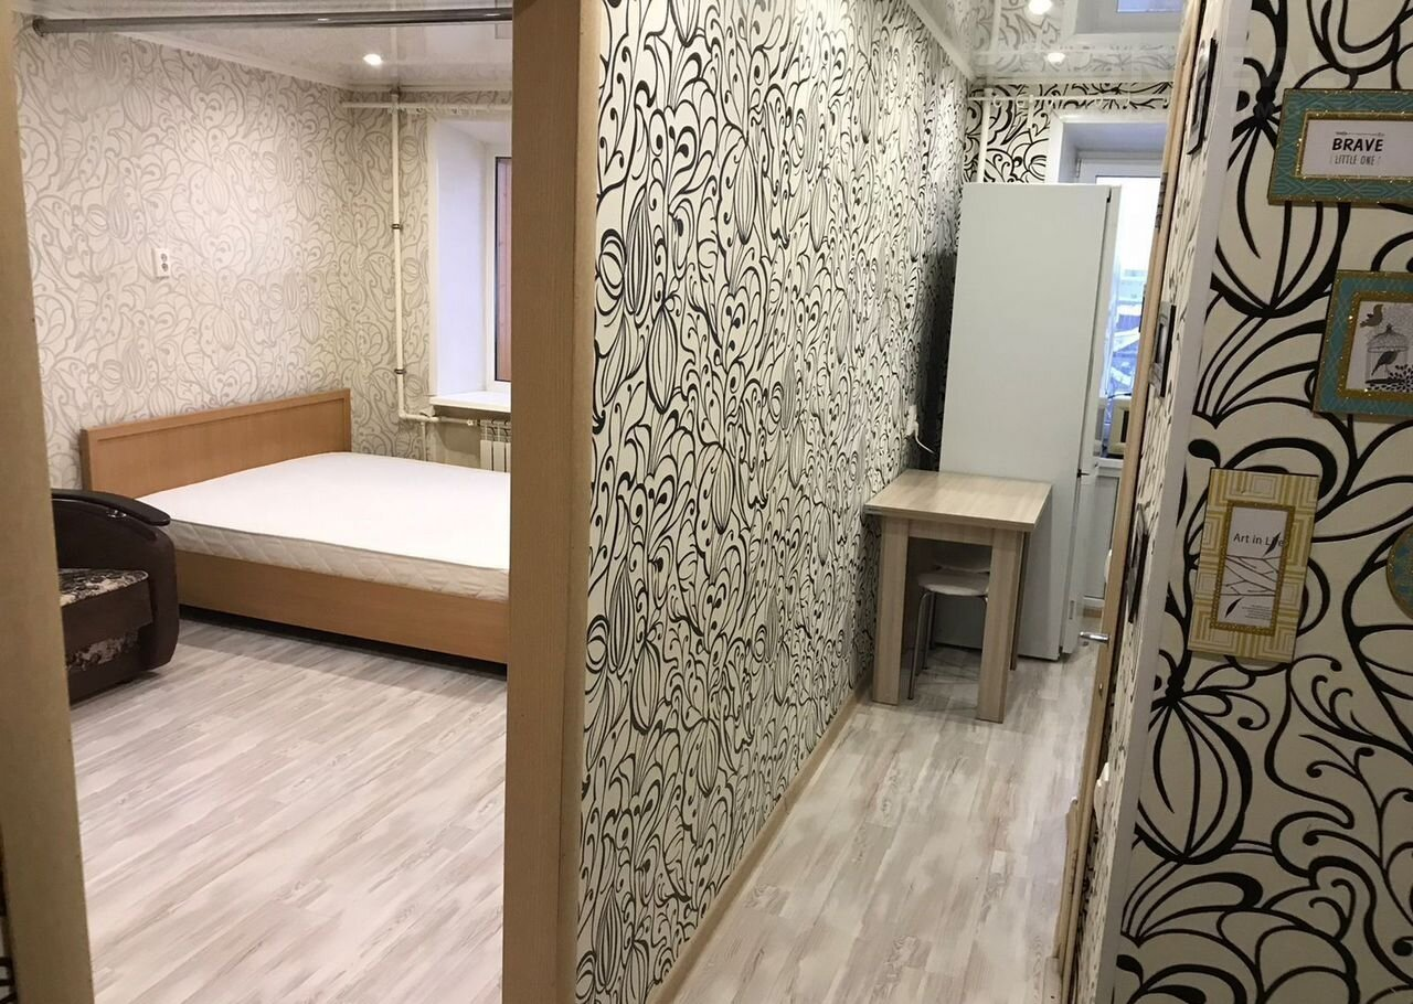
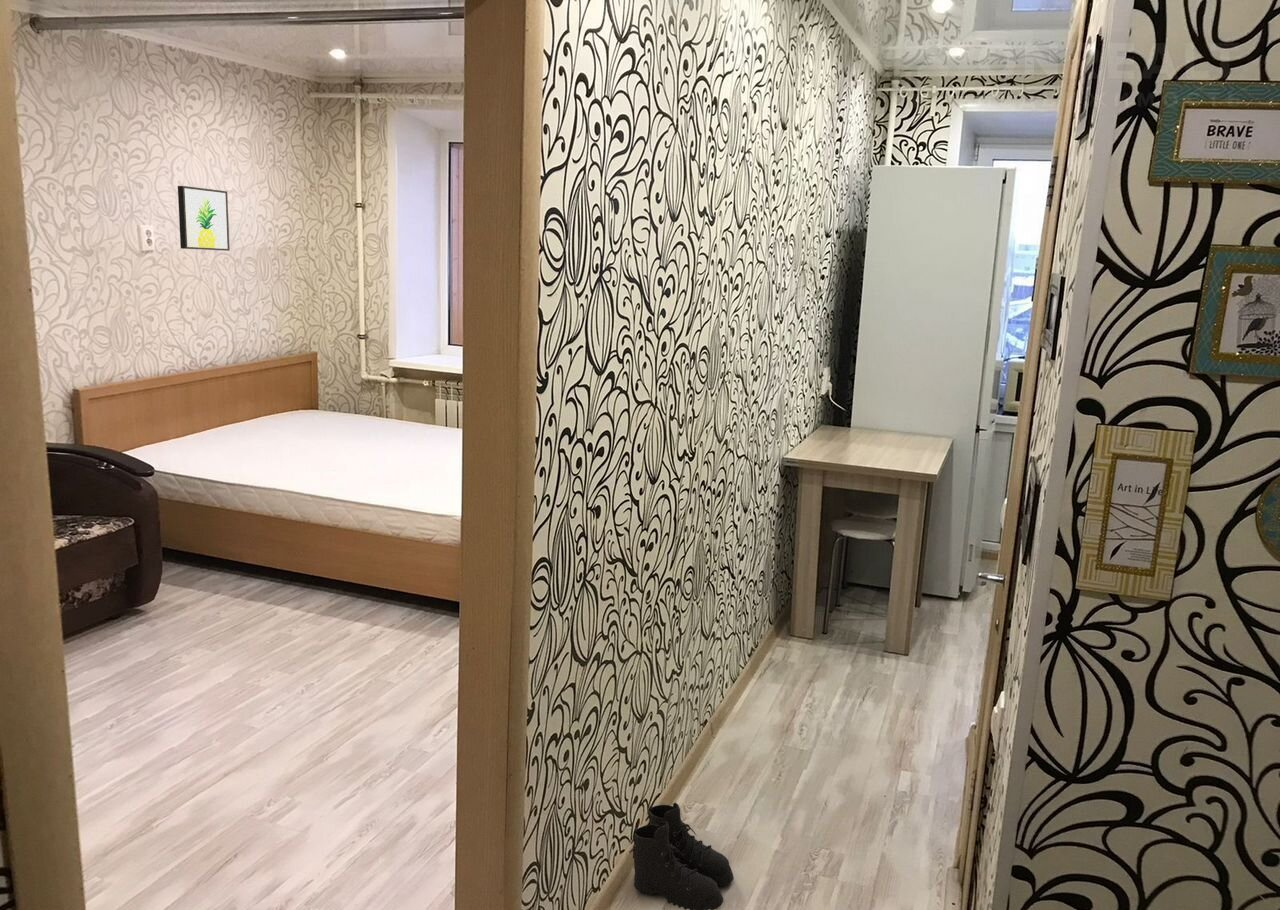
+ boots (682, 850)
+ wall art (204, 219)
